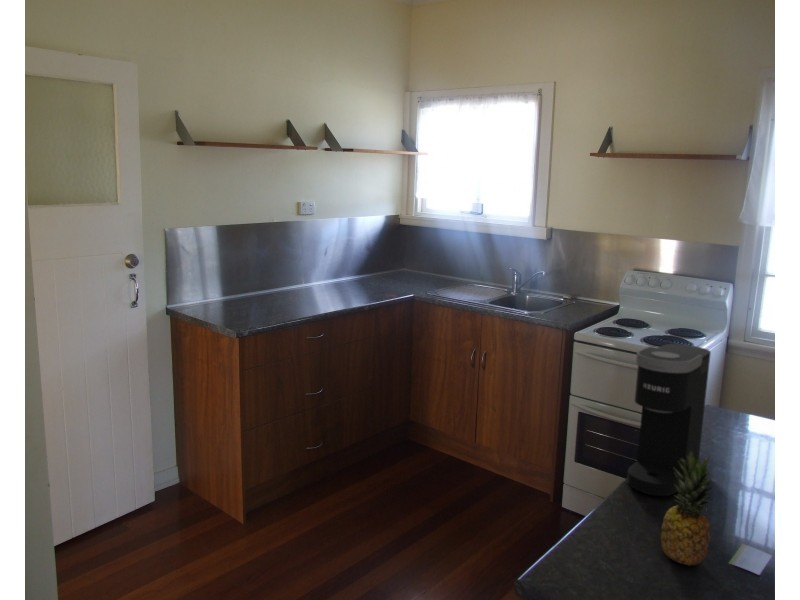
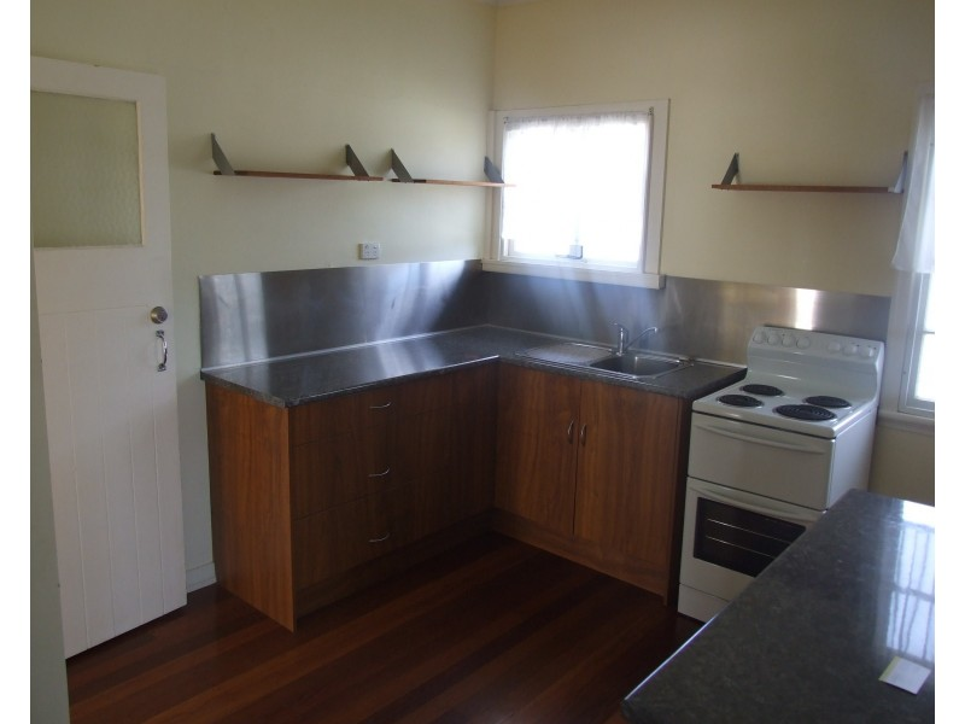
- coffee maker (669, 413)
- fruit (688, 506)
